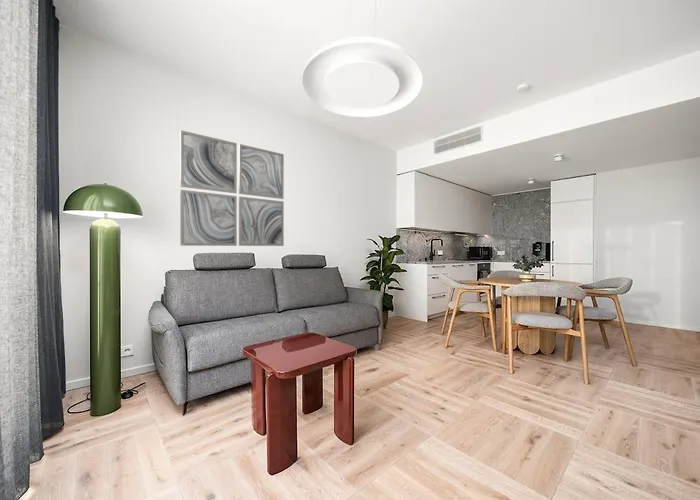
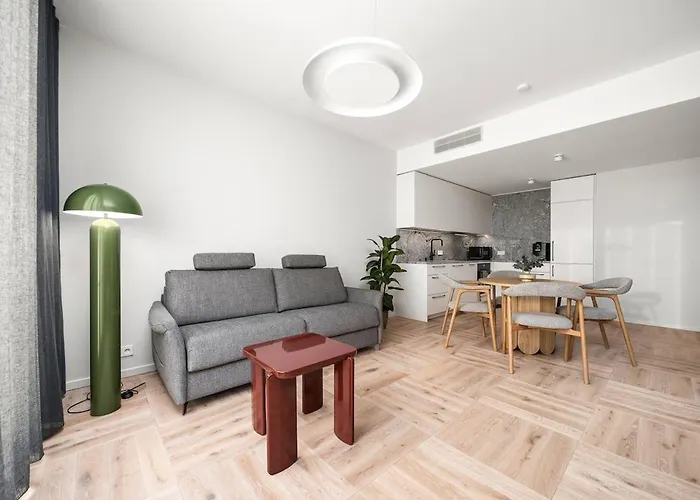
- wall art (236, 196)
